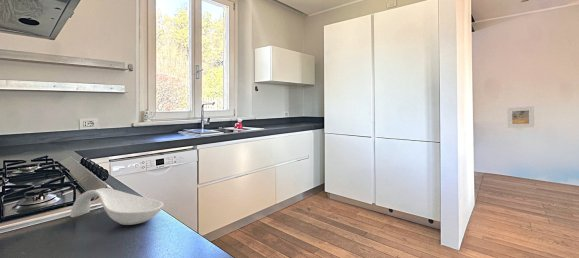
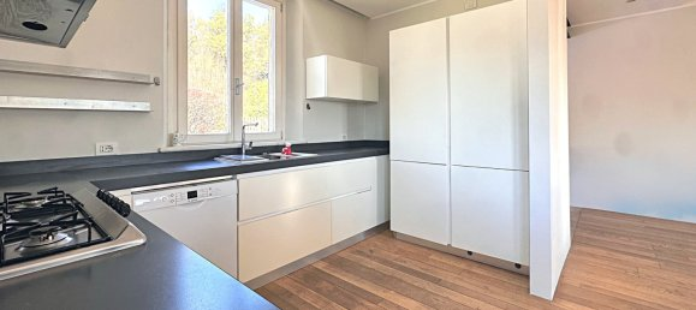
- spoon rest (115, 204)
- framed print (520, 117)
